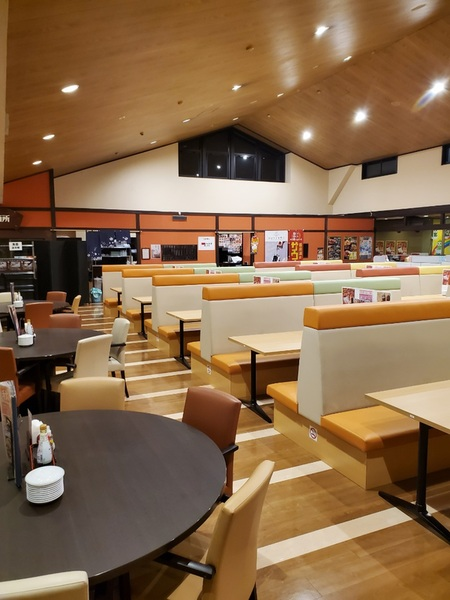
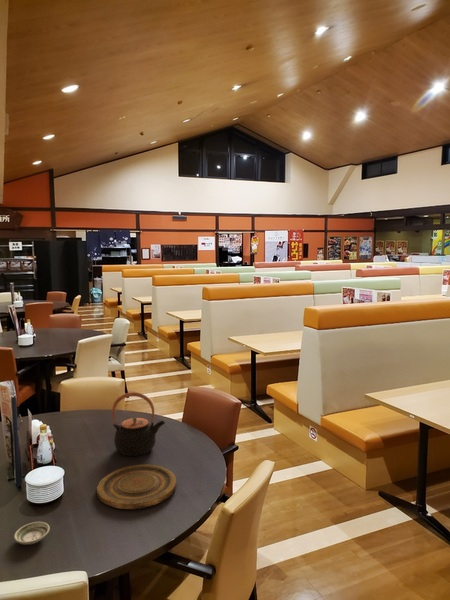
+ saucer (32, 535)
+ teapot (138, 420)
+ plate (137, 485)
